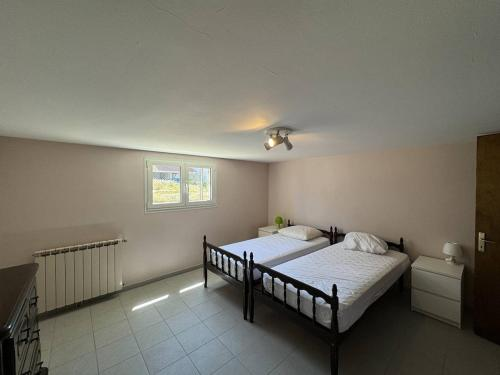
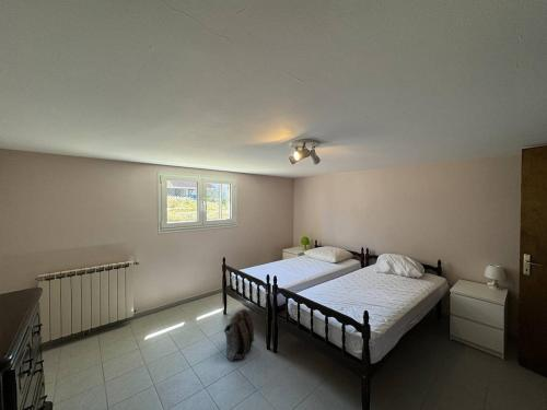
+ backpack (240, 330)
